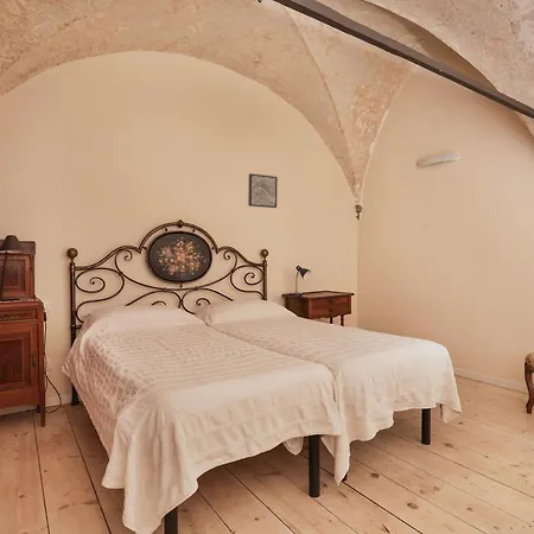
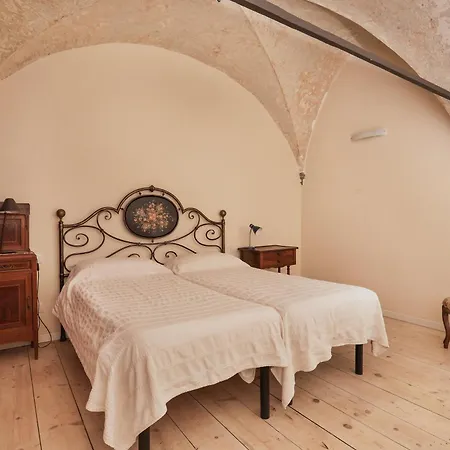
- wall art (262, 191)
